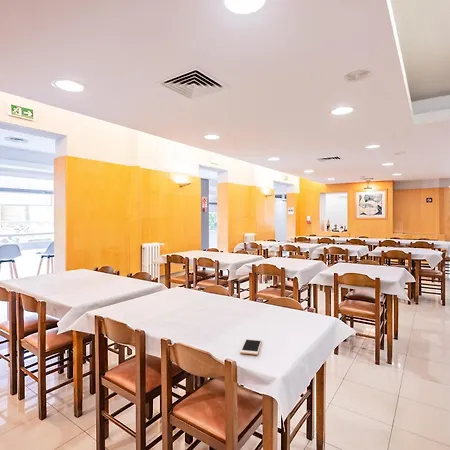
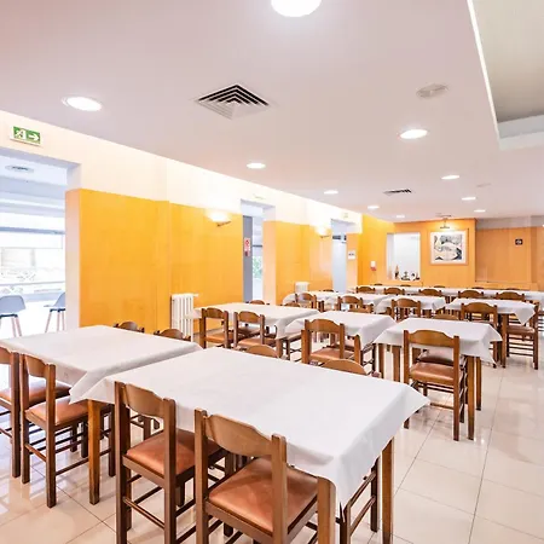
- cell phone (251, 346)
